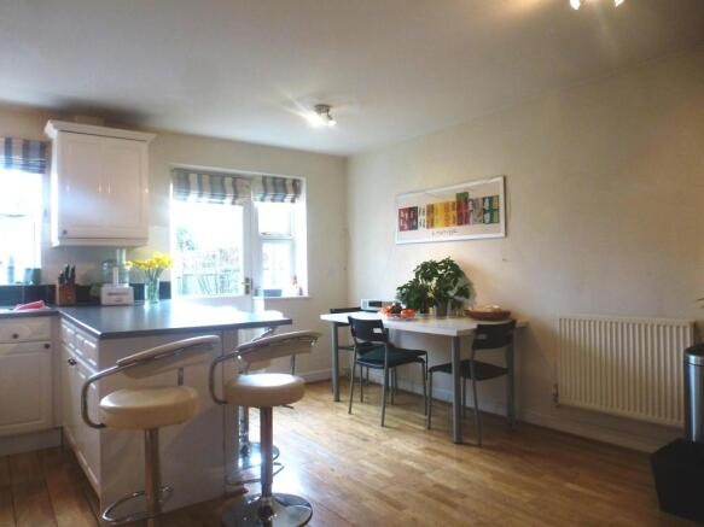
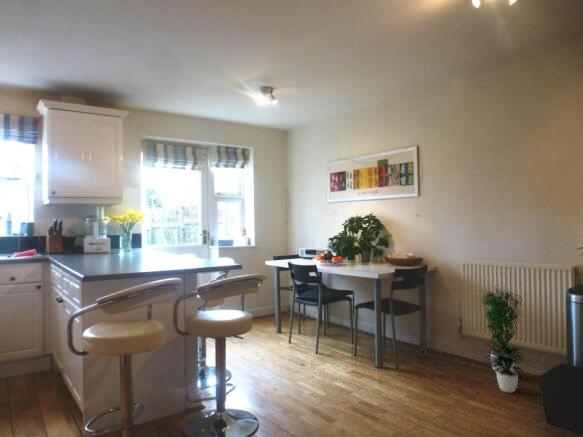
+ potted plant (502, 333)
